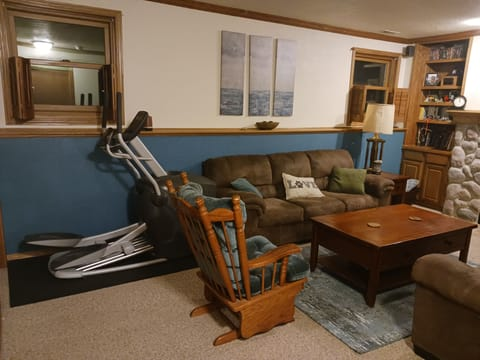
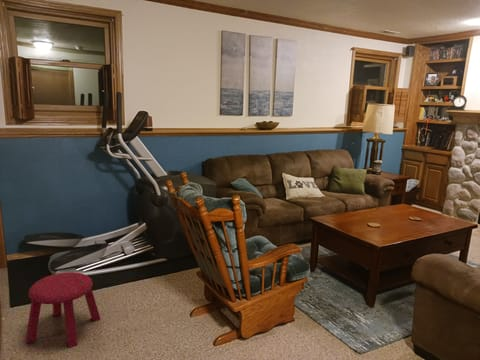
+ stool (63, 305)
